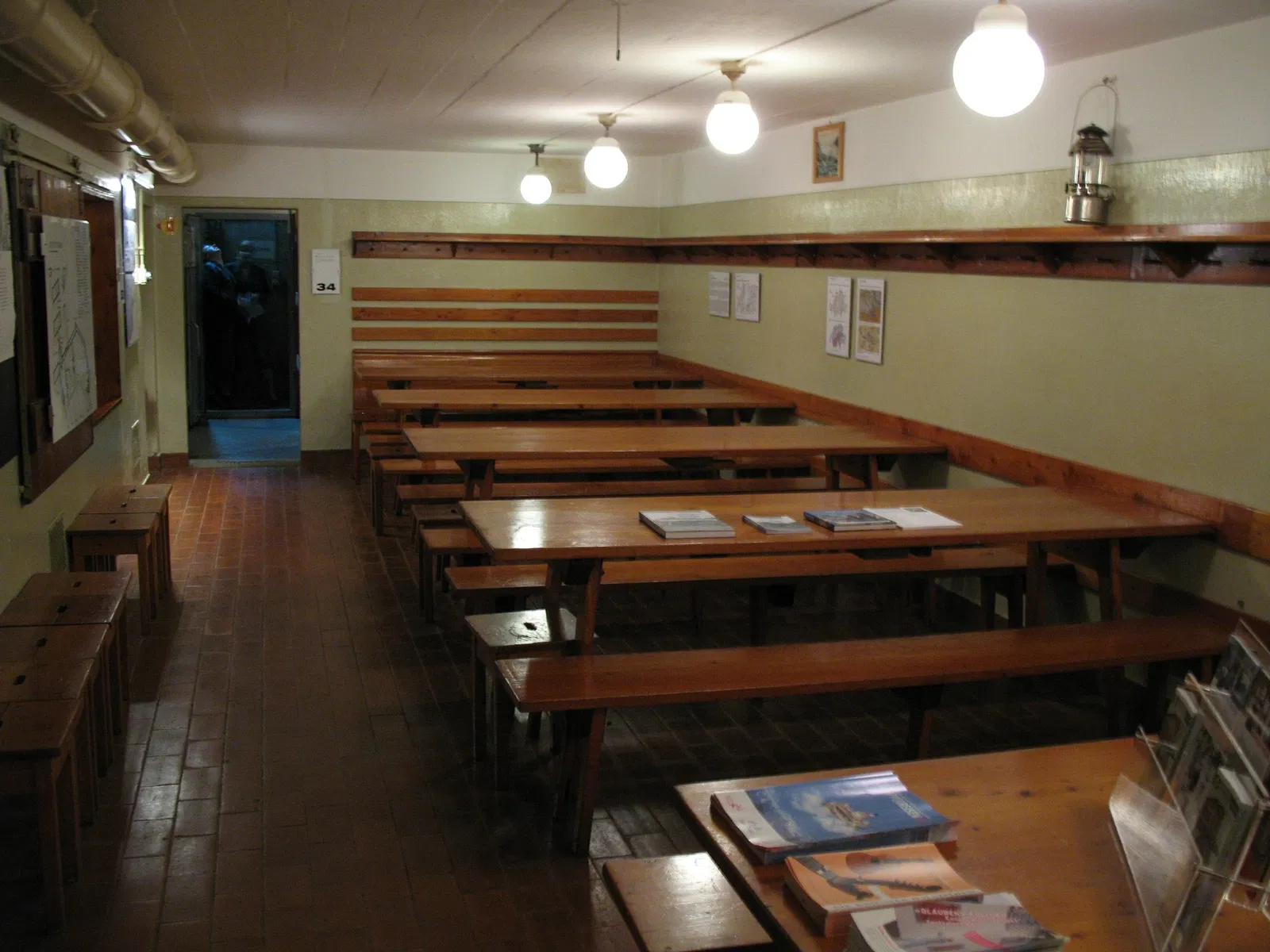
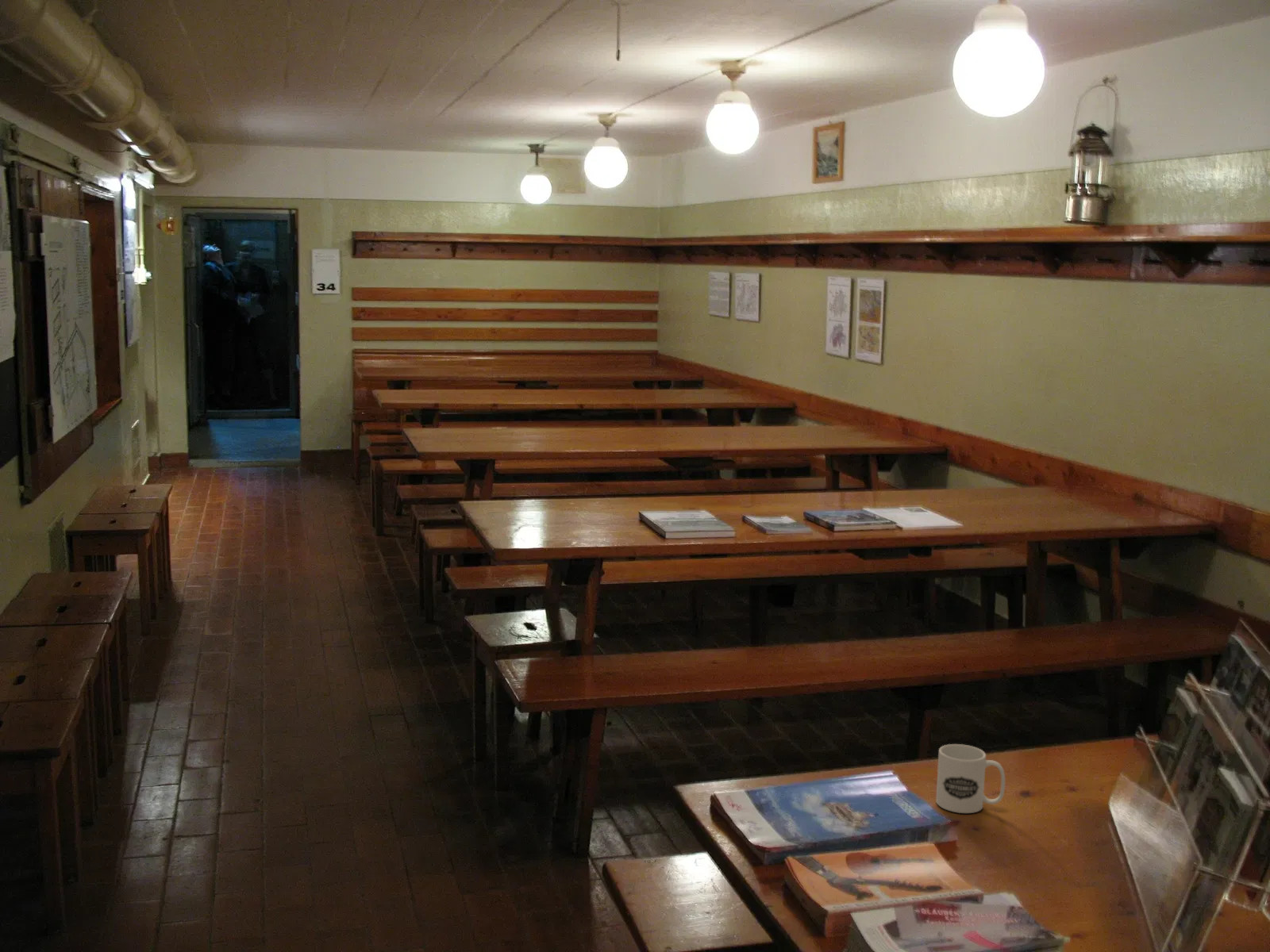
+ mug (971, 779)
